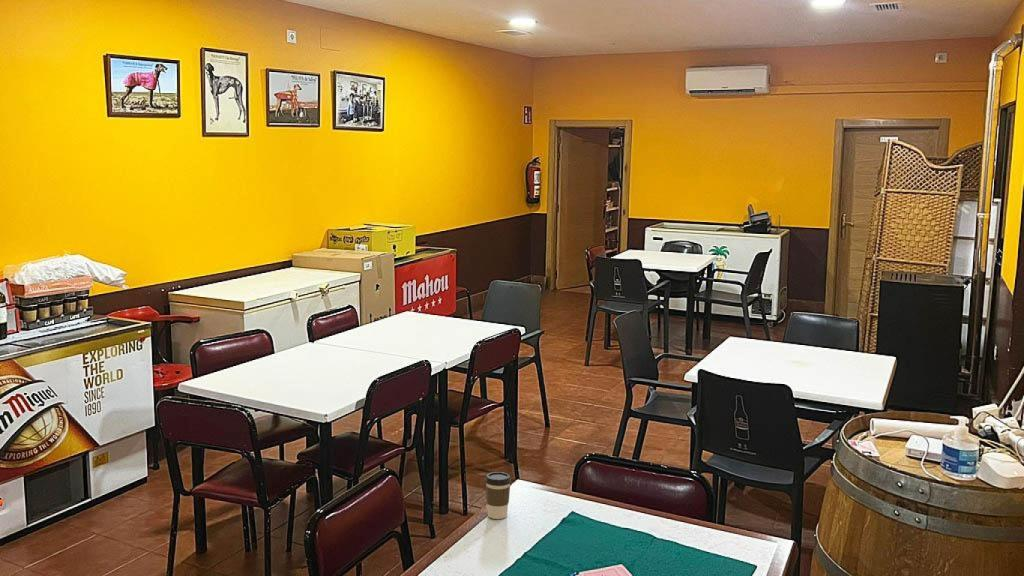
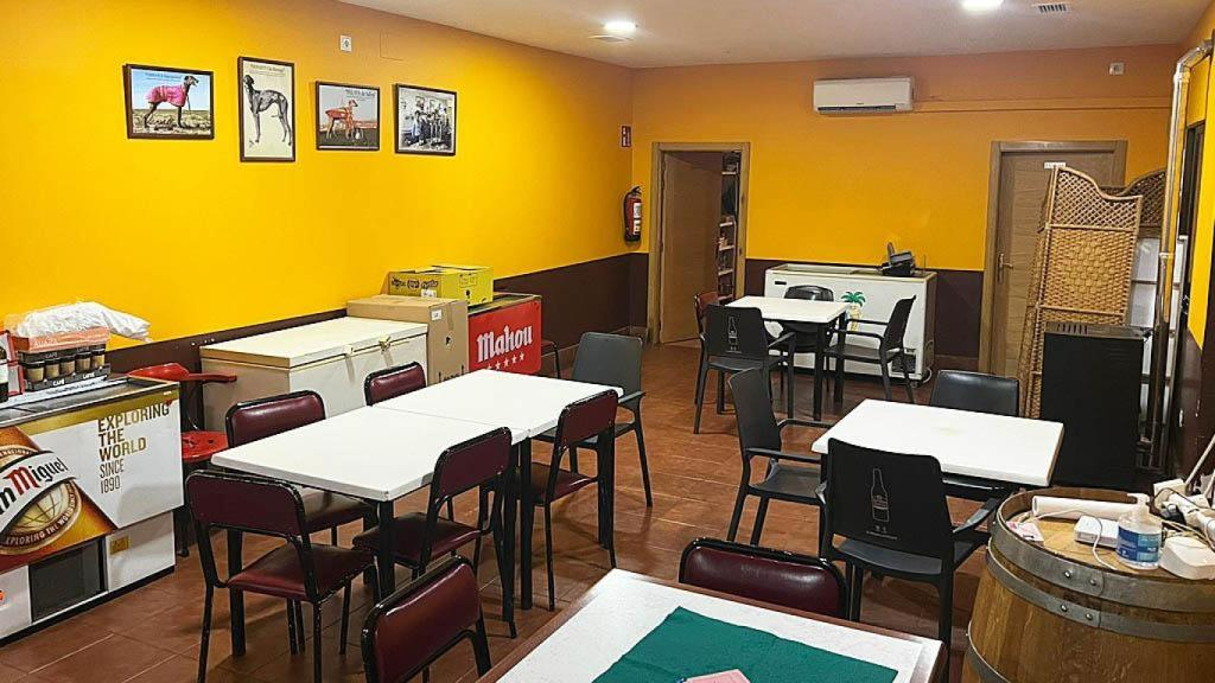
- coffee cup (497, 495)
